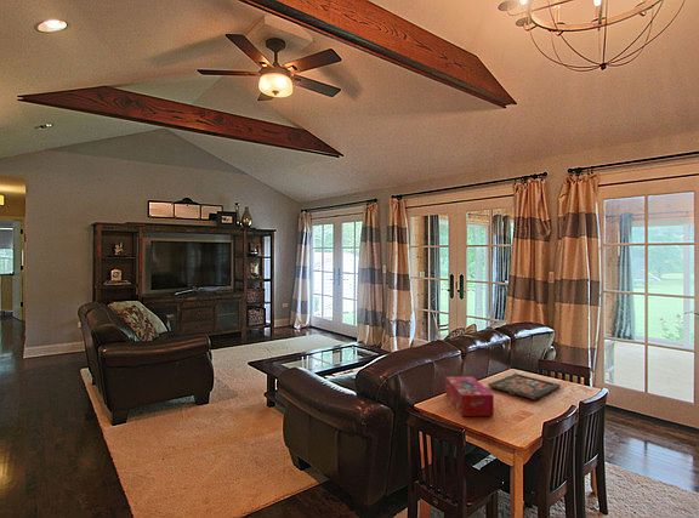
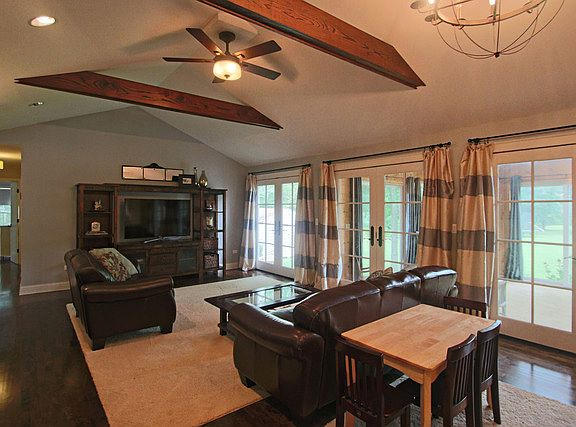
- board game (523, 385)
- tissue box (467, 394)
